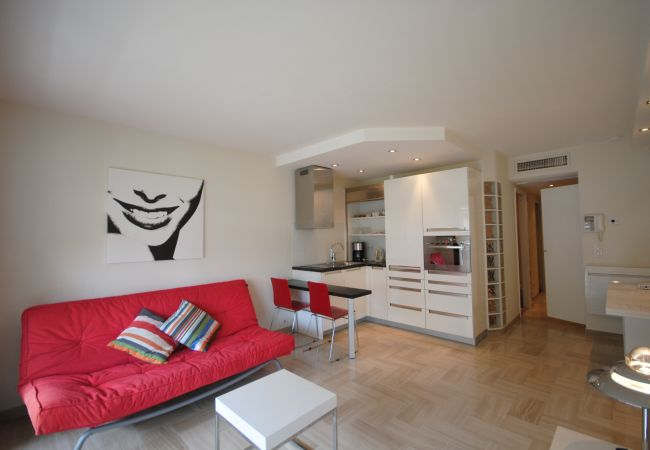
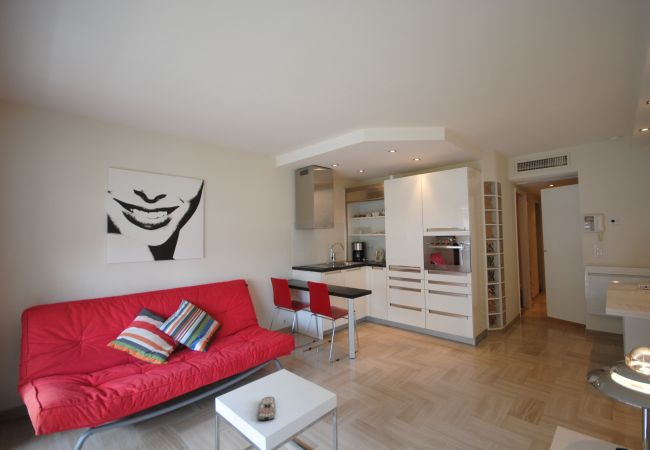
+ remote control (267, 407)
